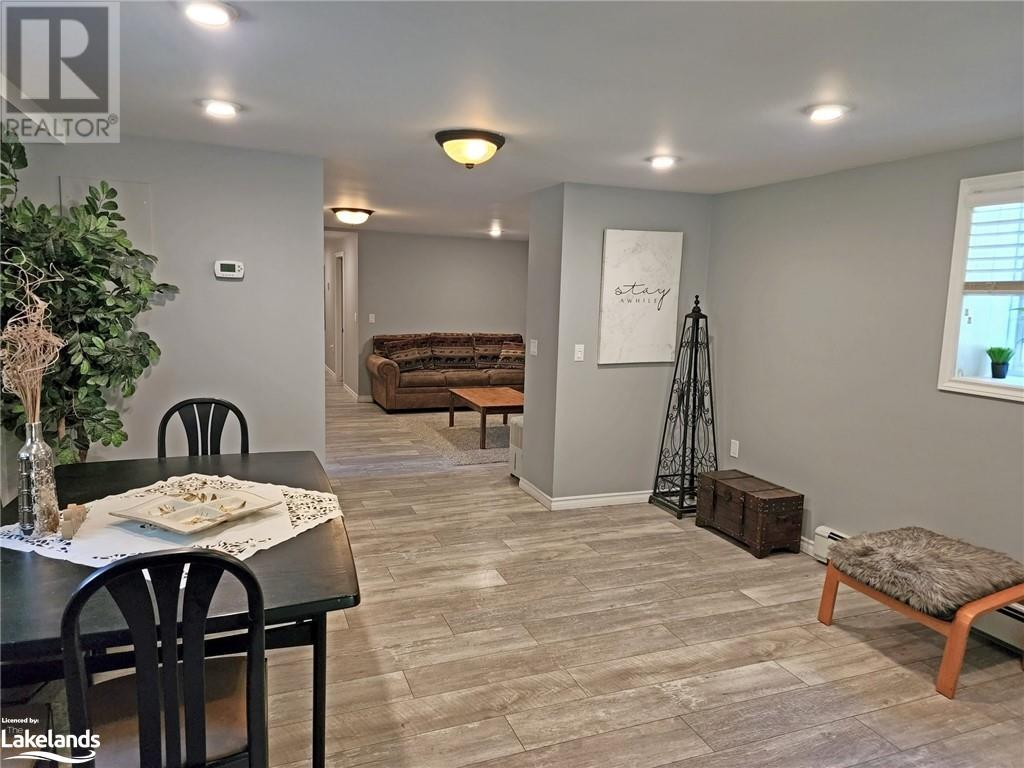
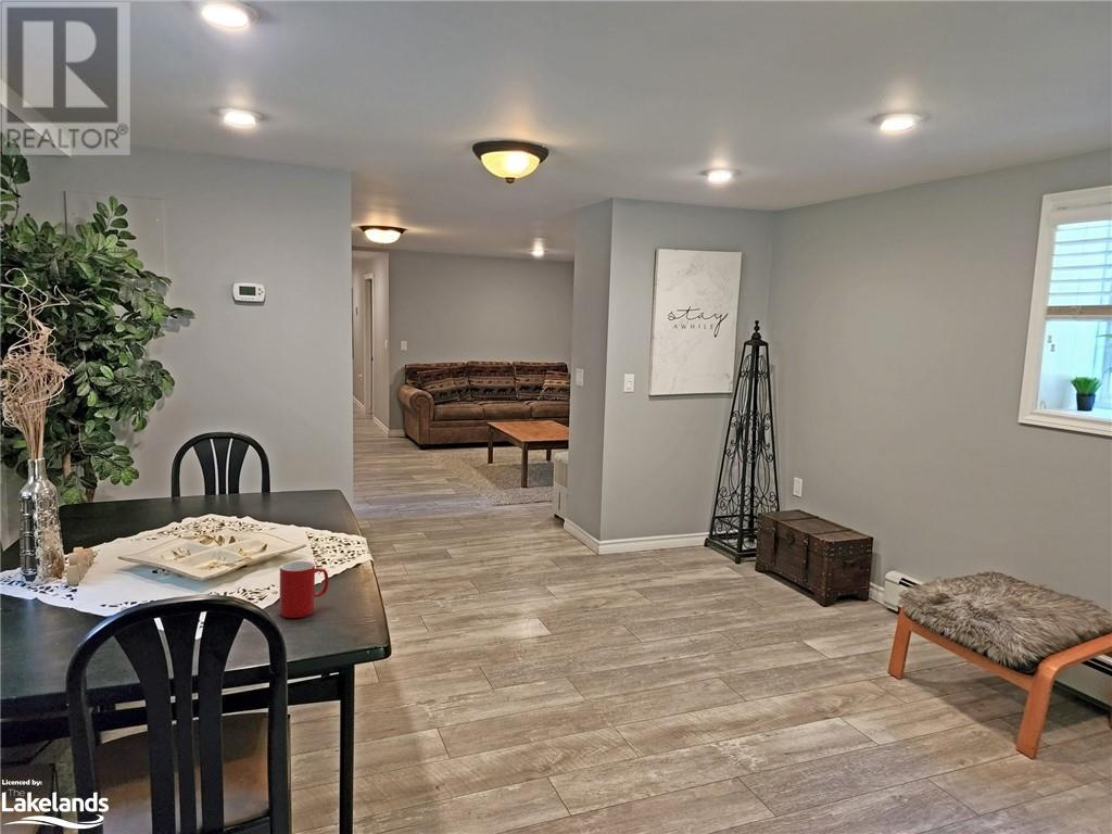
+ cup (304, 587)
